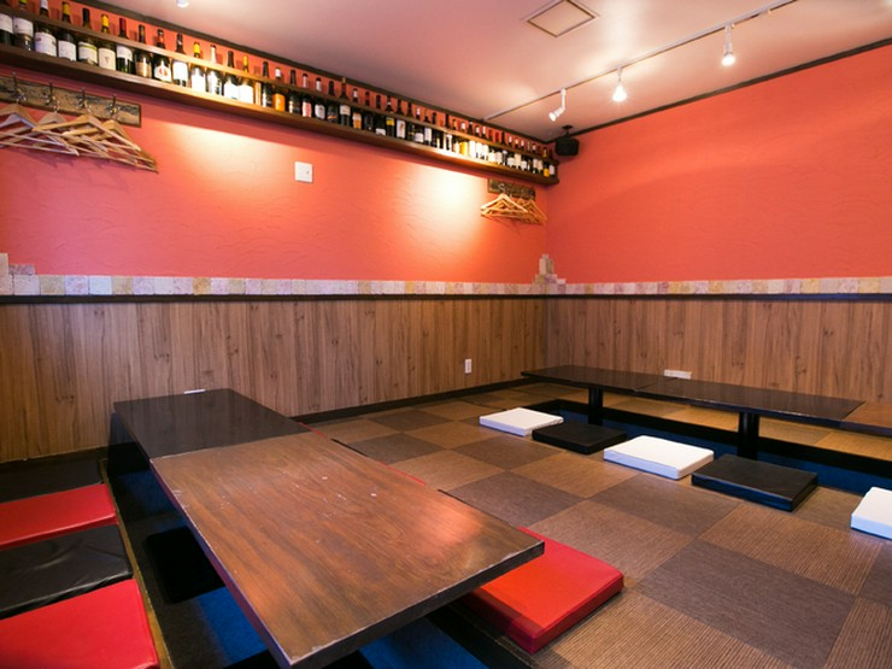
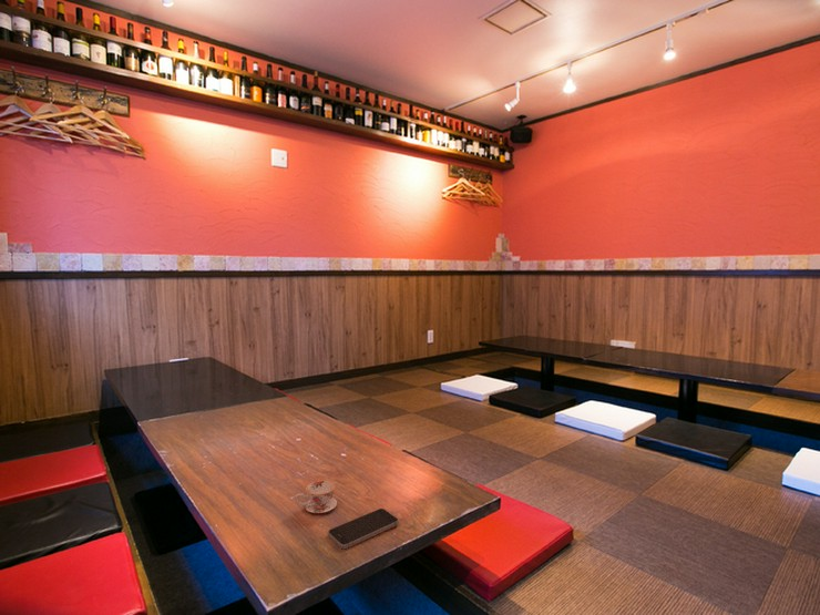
+ smartphone (363, 526)
+ teacup (316, 498)
